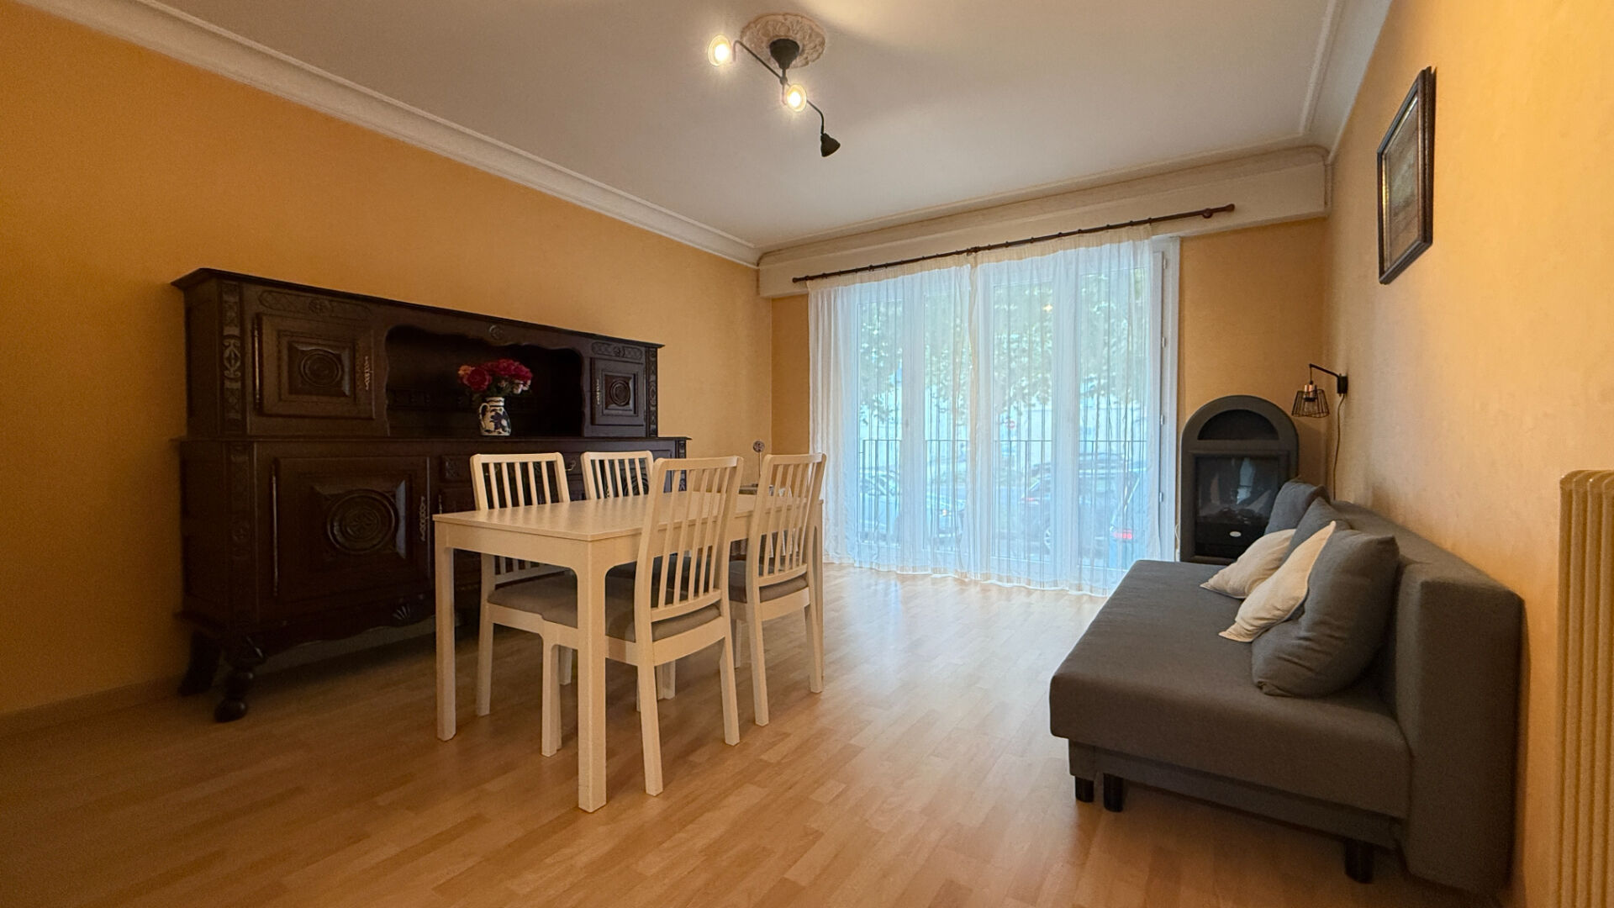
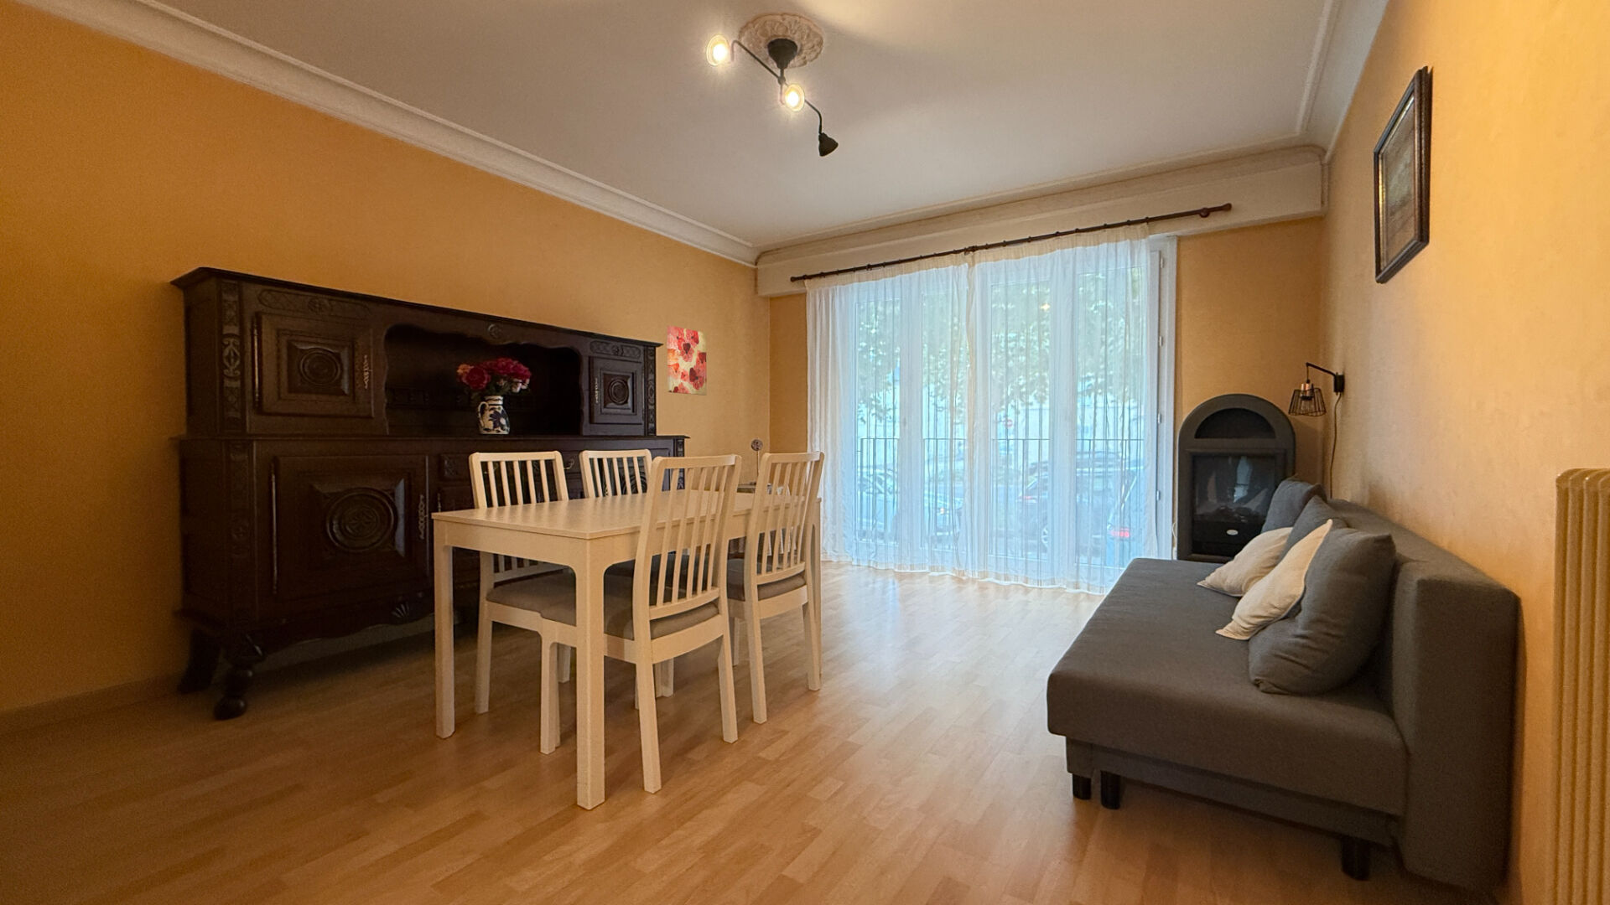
+ wall art (687, 361)
